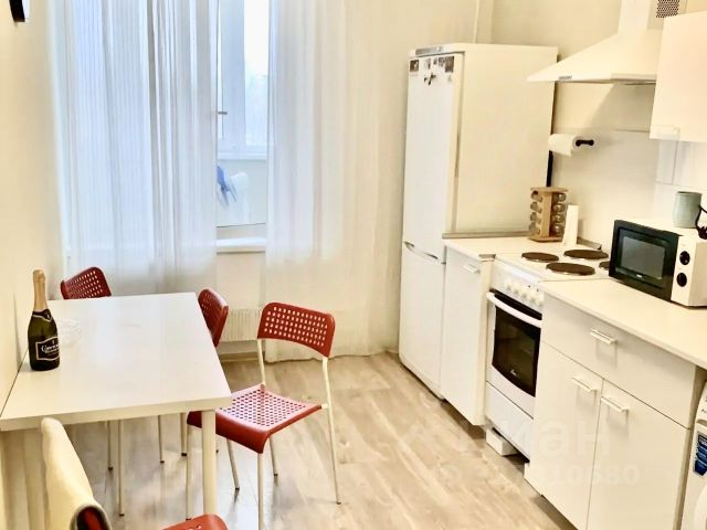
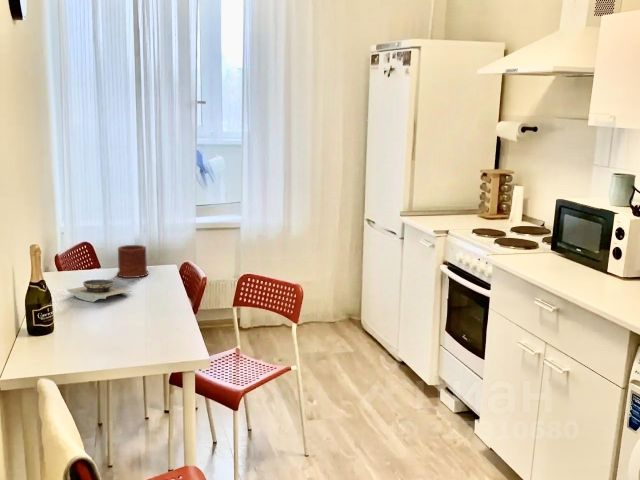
+ bowl (99, 288)
+ mug (133, 260)
